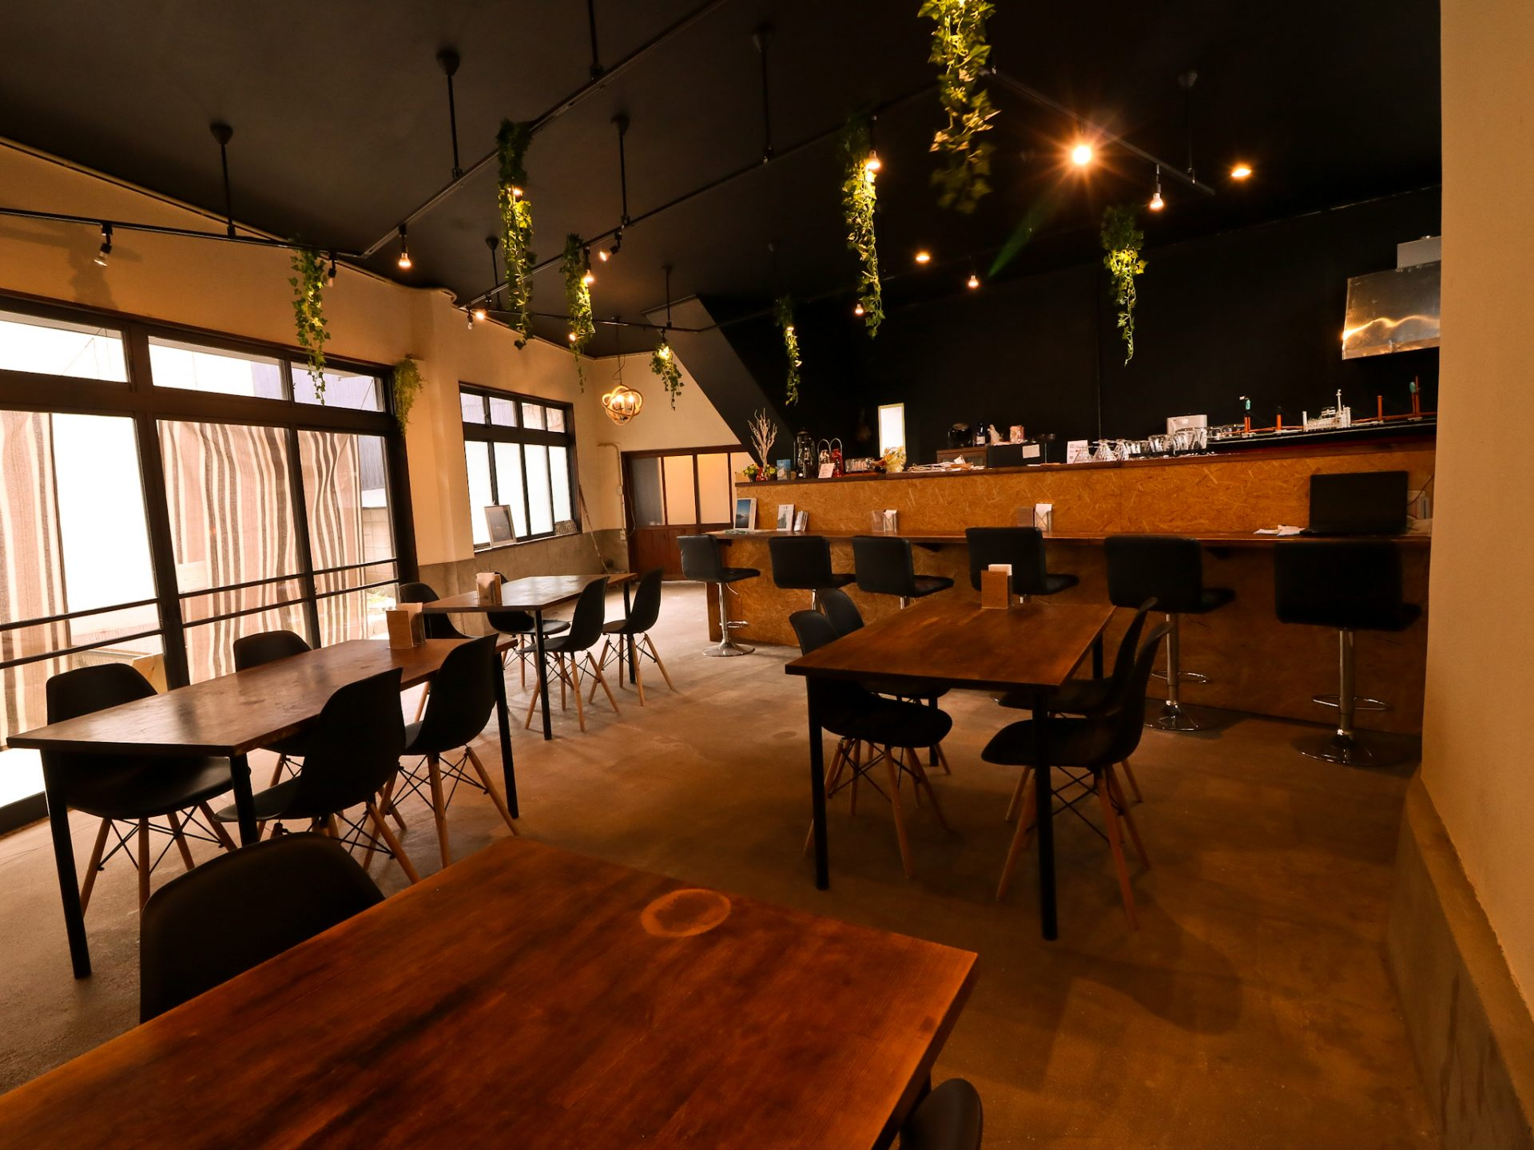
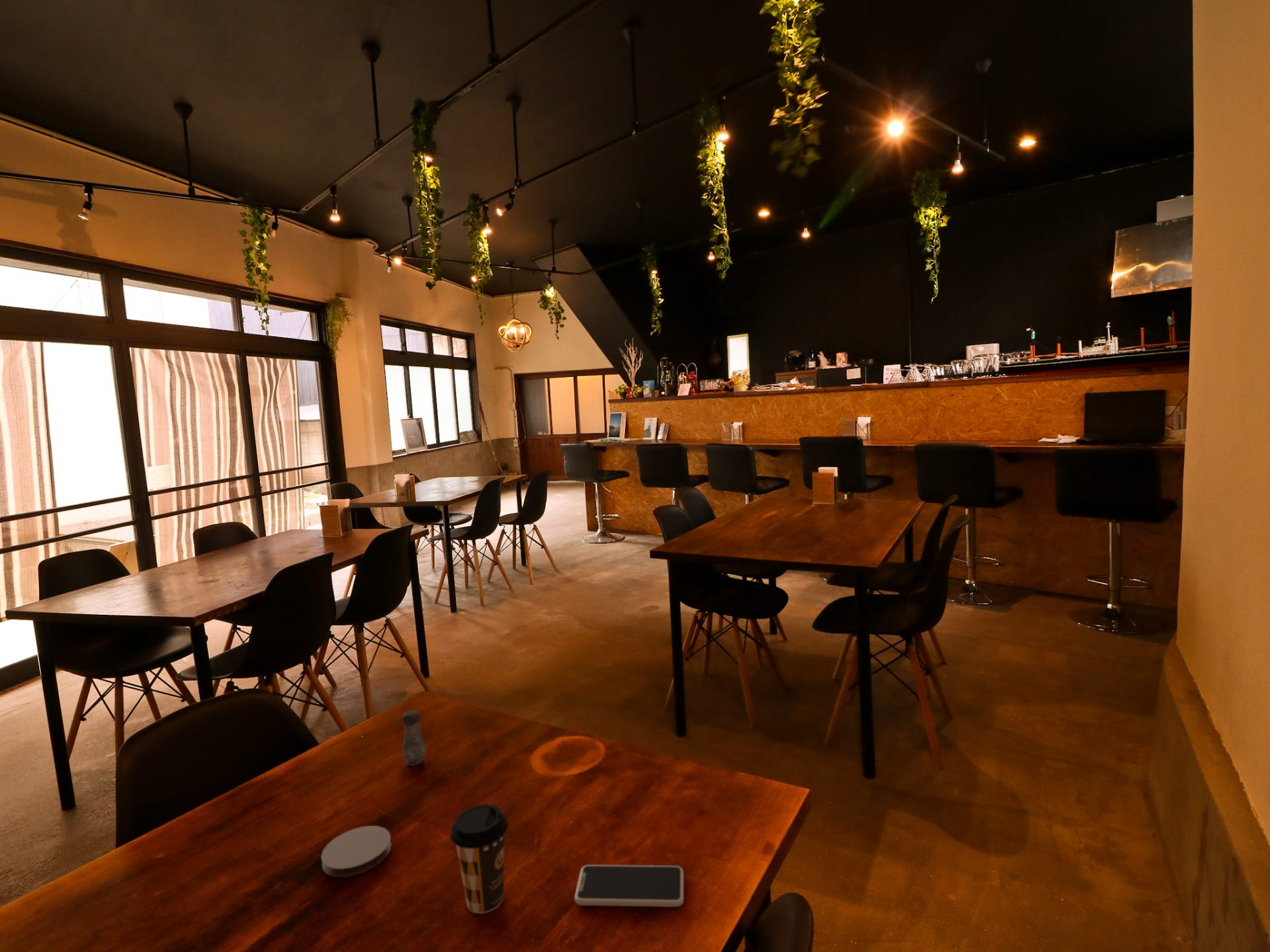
+ salt shaker (413, 737)
+ coaster (357, 850)
+ smartphone (630, 885)
+ coffee cup (482, 859)
